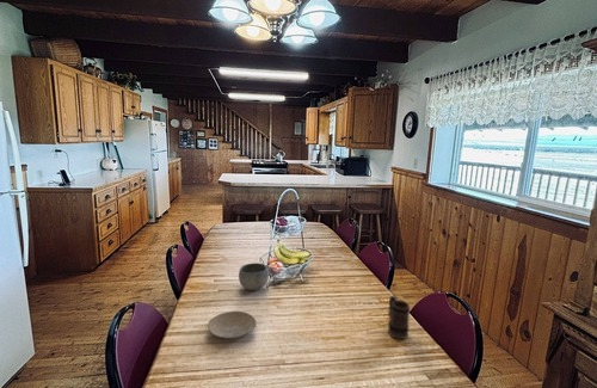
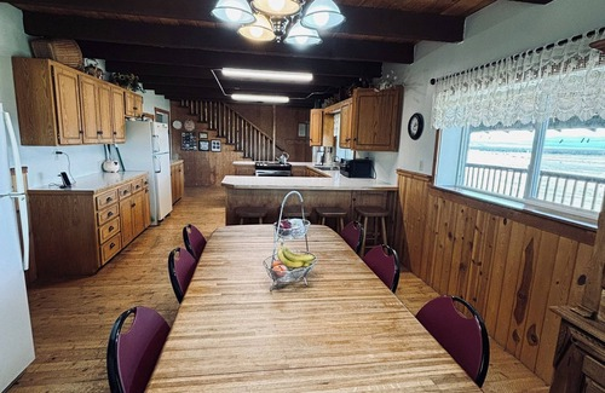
- mug (396, 315)
- bowl (253, 277)
- plate (232, 326)
